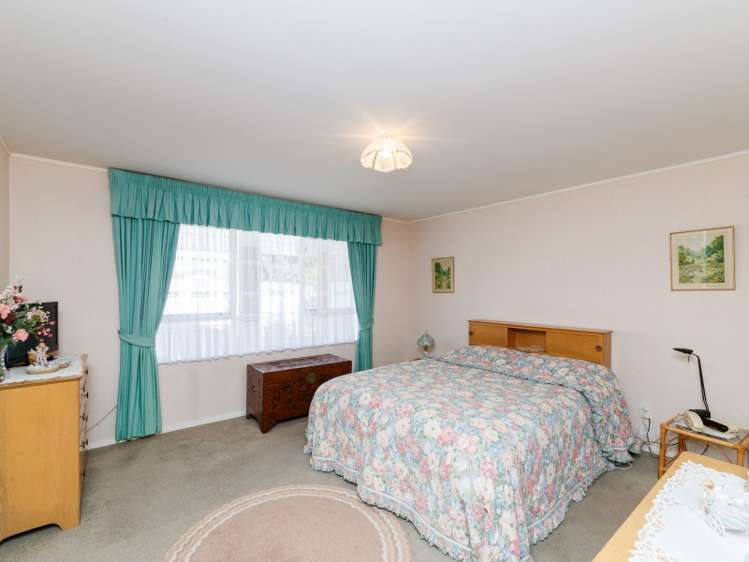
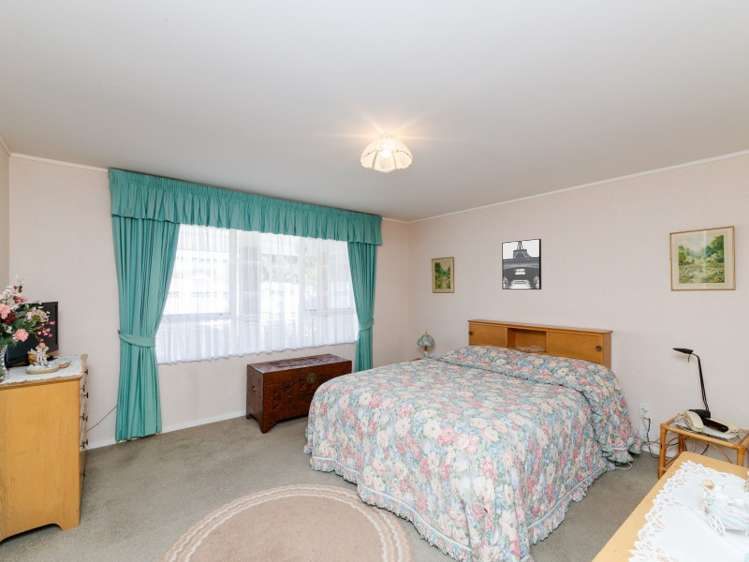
+ wall art (521, 265)
